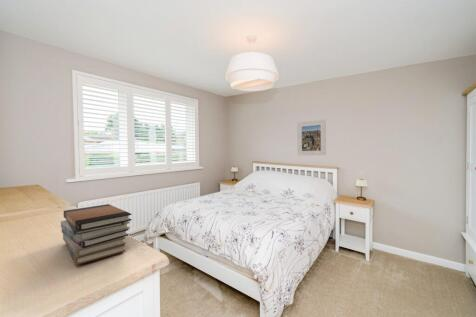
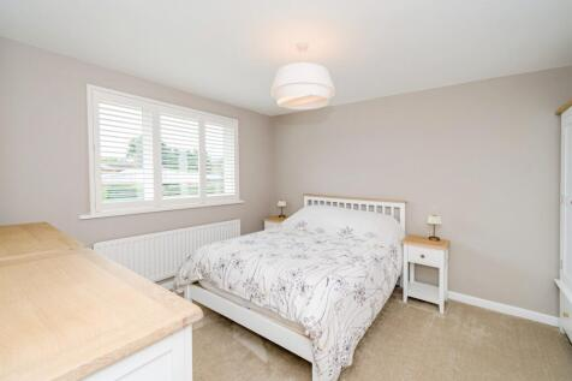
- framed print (311, 138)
- book stack (95, 229)
